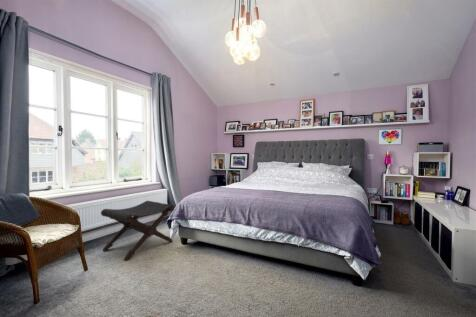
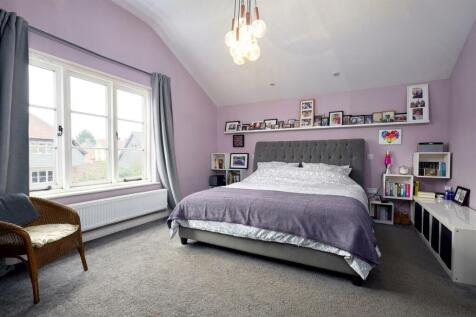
- footstool (139, 226)
